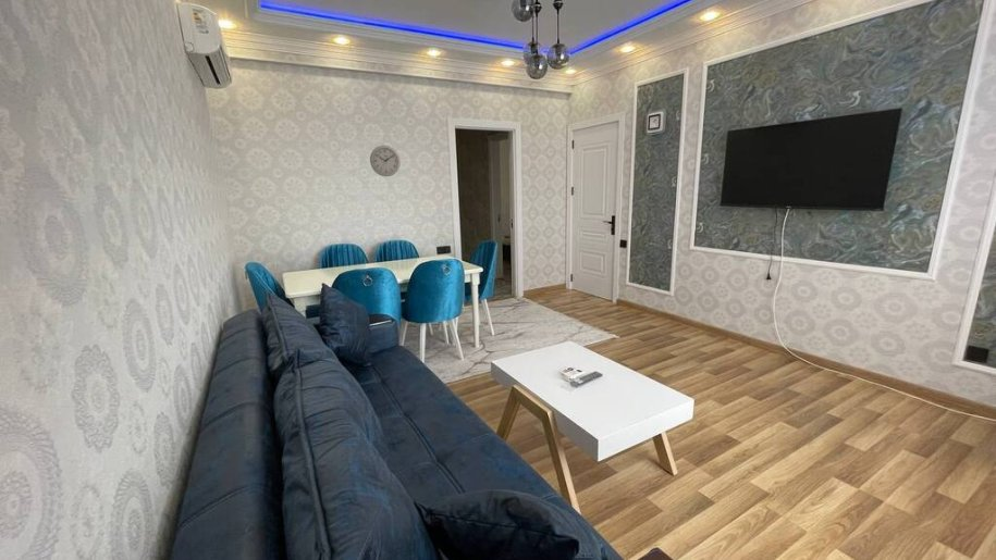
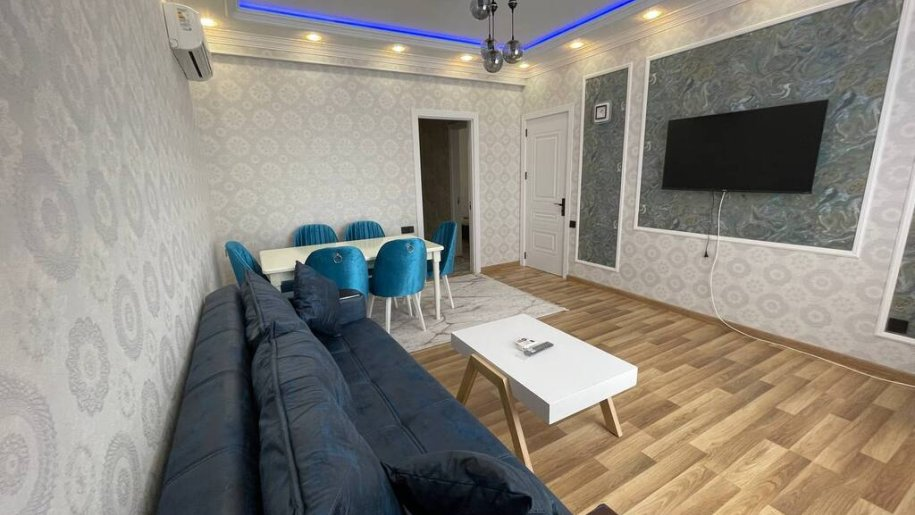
- wall clock (385, 161)
